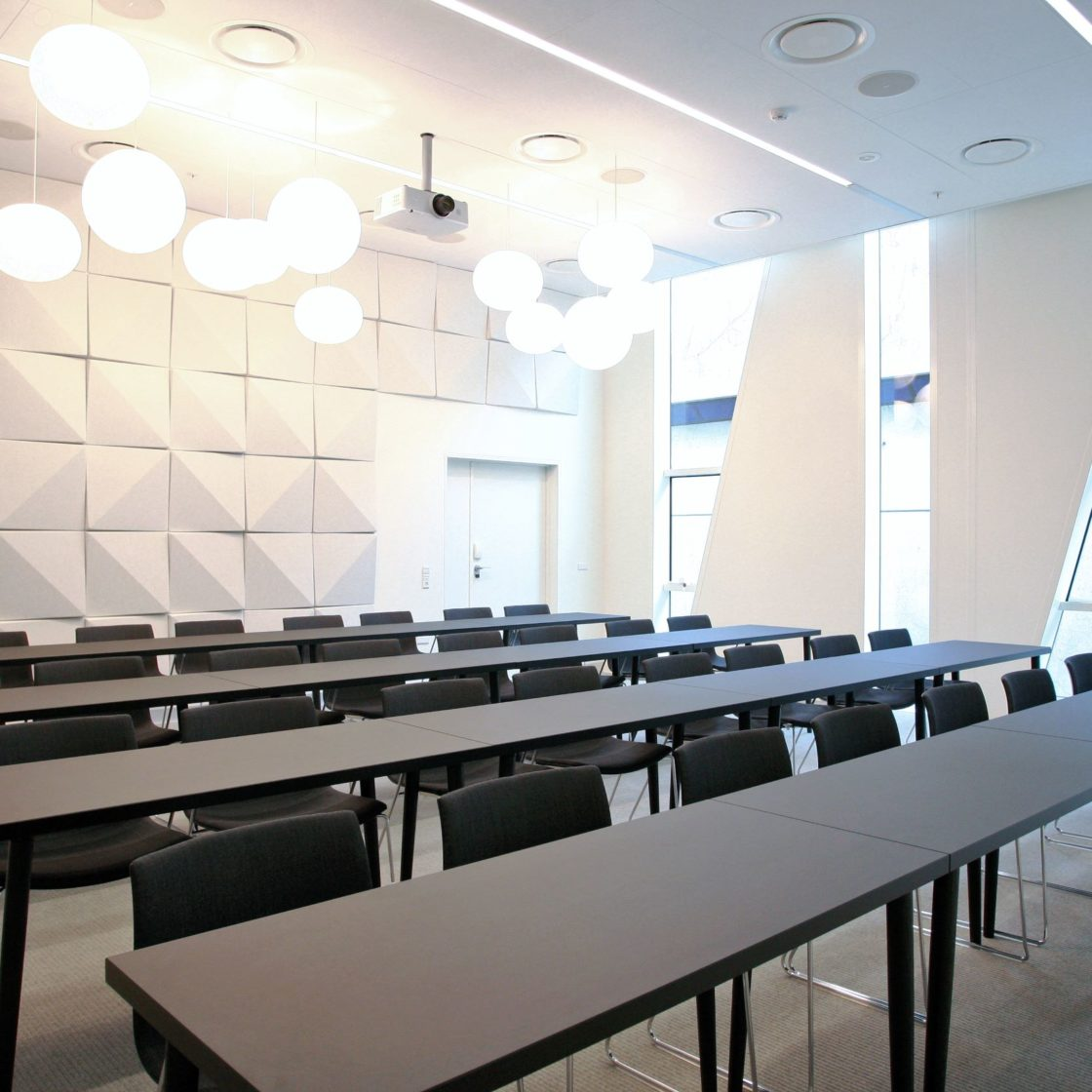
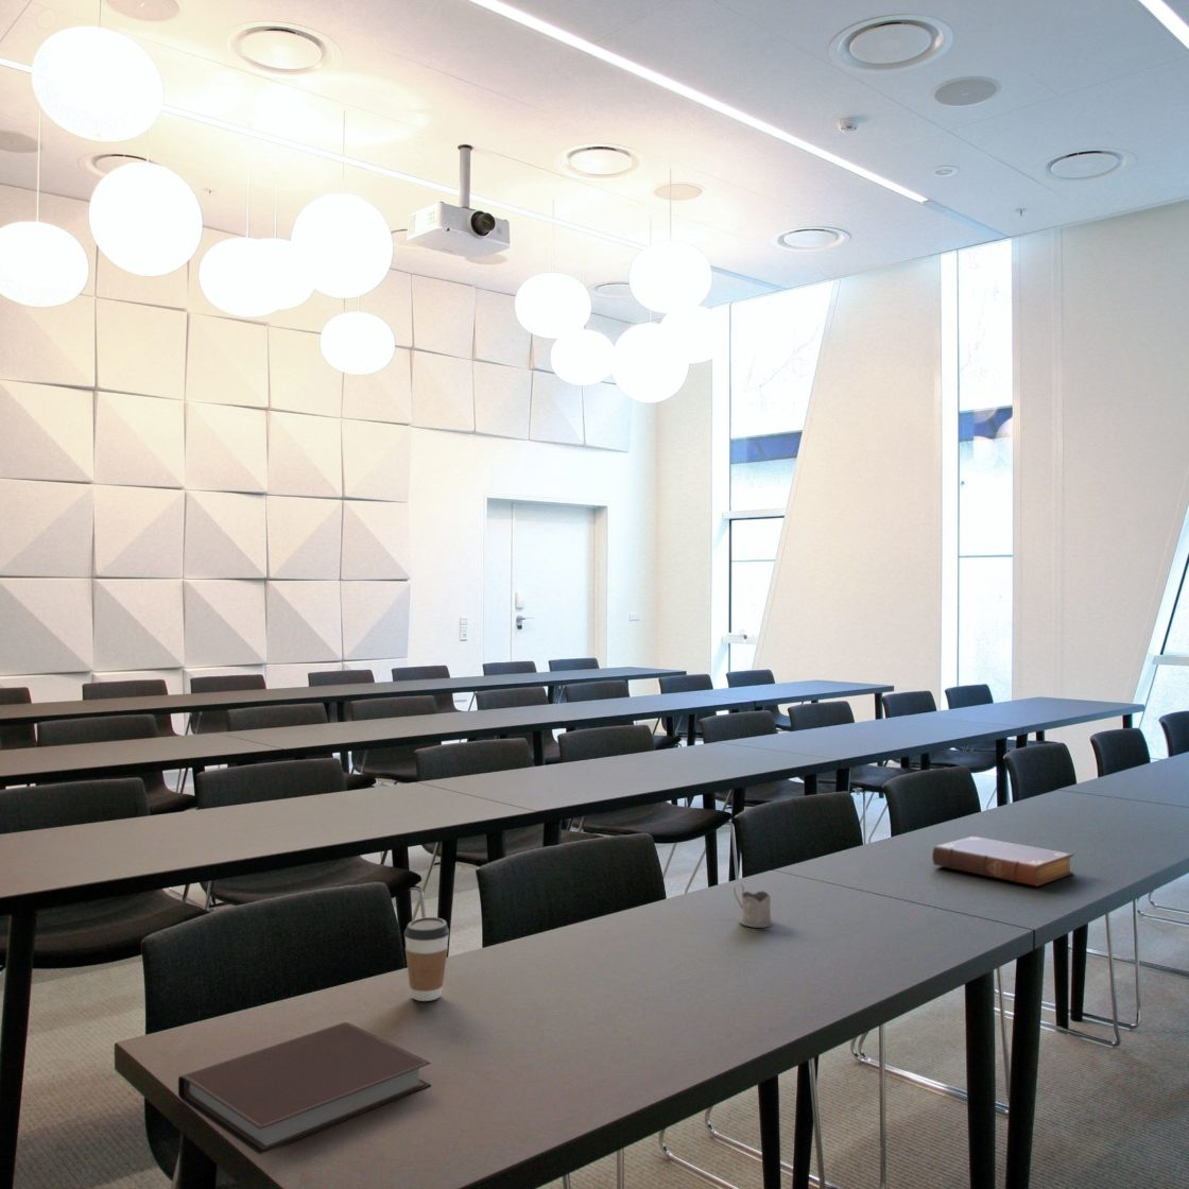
+ notebook (306, 1080)
+ coffee cup (426, 958)
+ book (1001, 859)
+ tea glass holder (752, 898)
